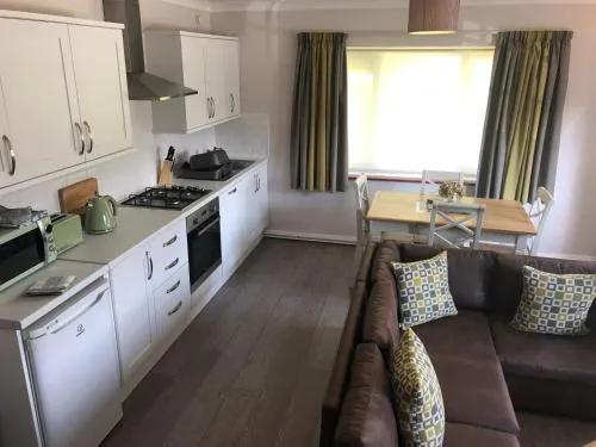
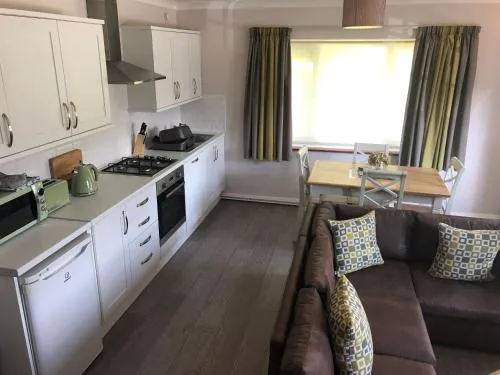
- dish towel (51, 284)
